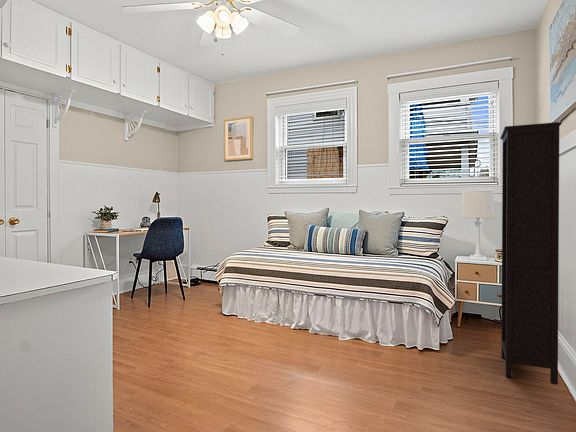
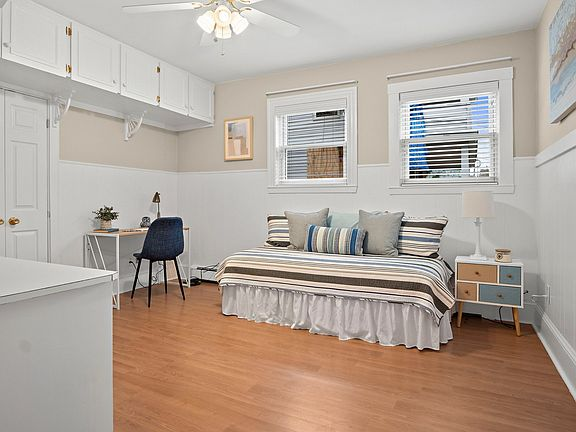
- bookcase (527, 250)
